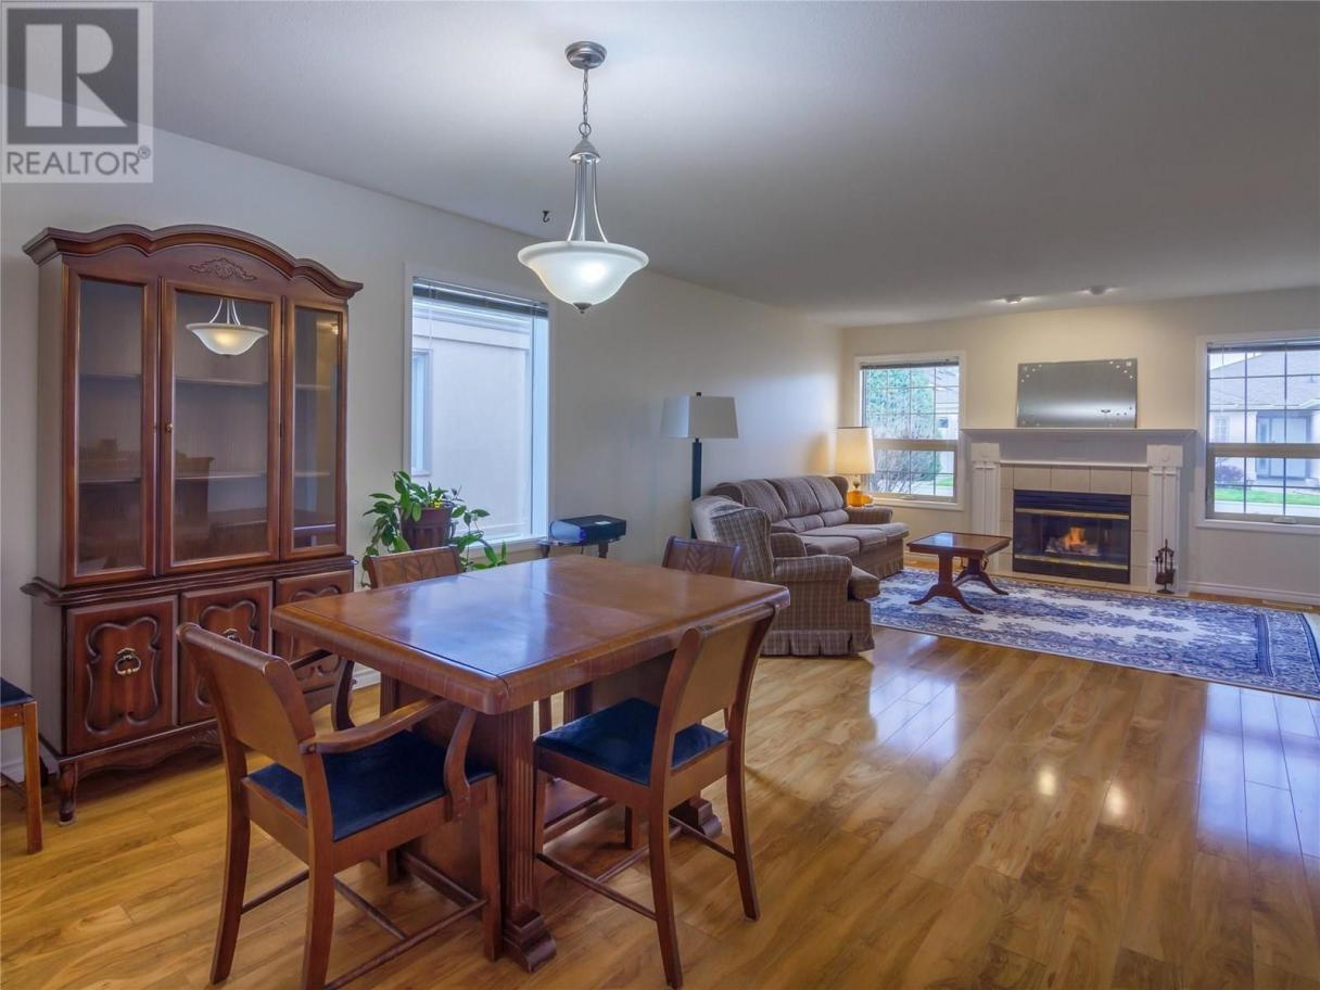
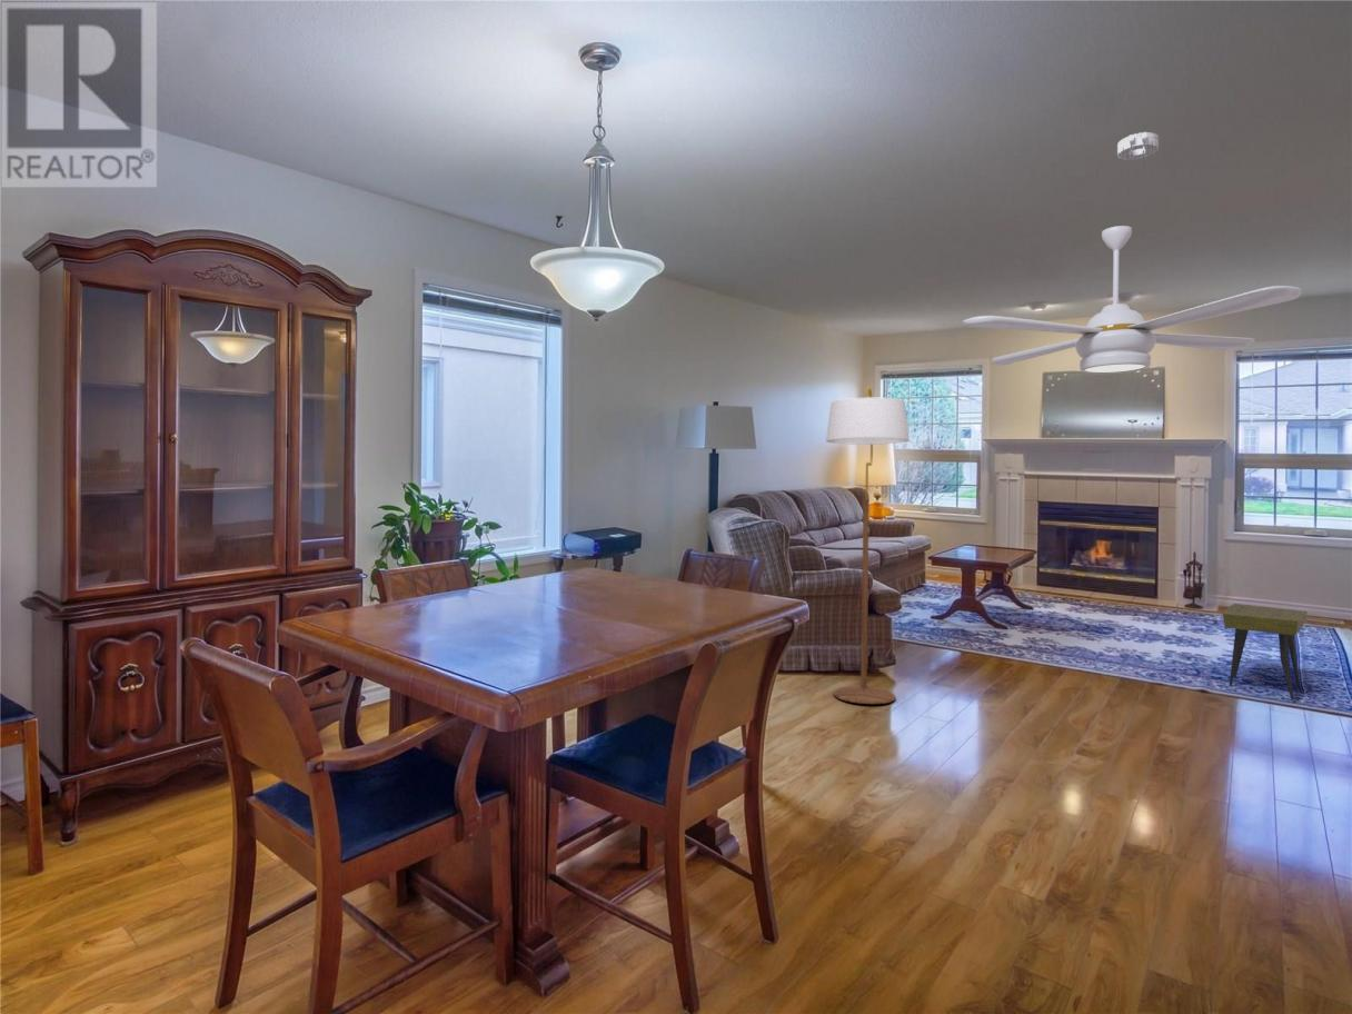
+ smoke detector (1137, 145)
+ side table (1280, 648)
+ ceiling fan (1115, 299)
+ floor lamp (866, 540)
